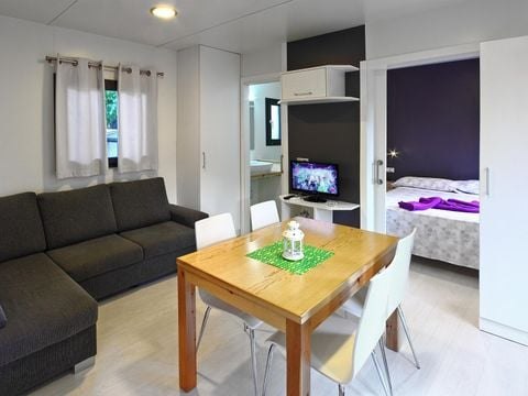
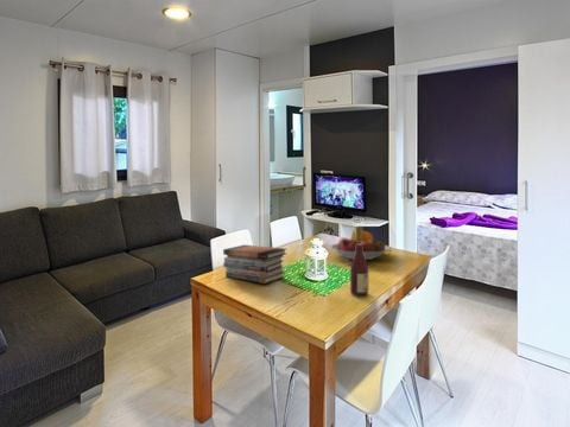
+ wine bottle (359, 260)
+ fruit bowl (360, 243)
+ book stack (254, 262)
